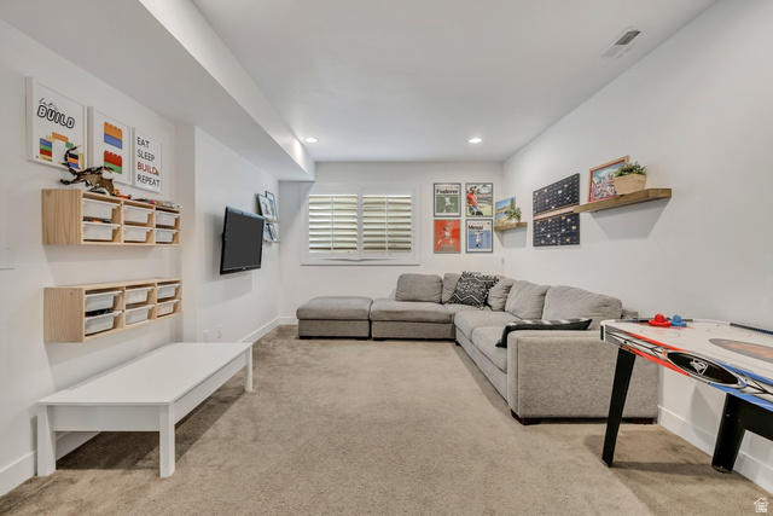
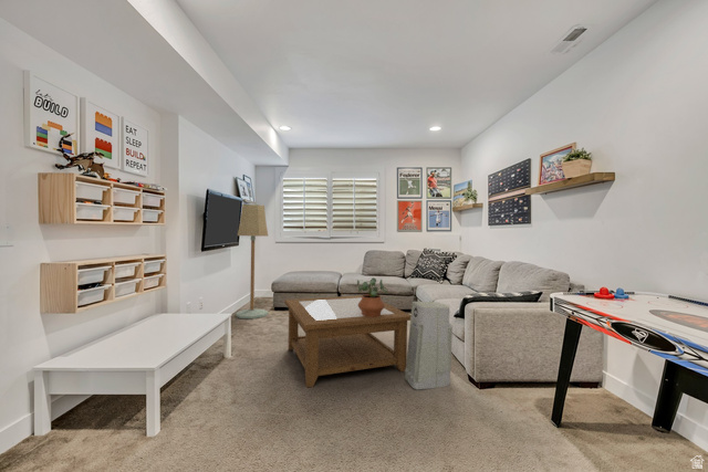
+ air purifier (429, 343)
+ potted plant (374, 295)
+ floor lamp (252, 260)
+ coffee table (342, 333)
